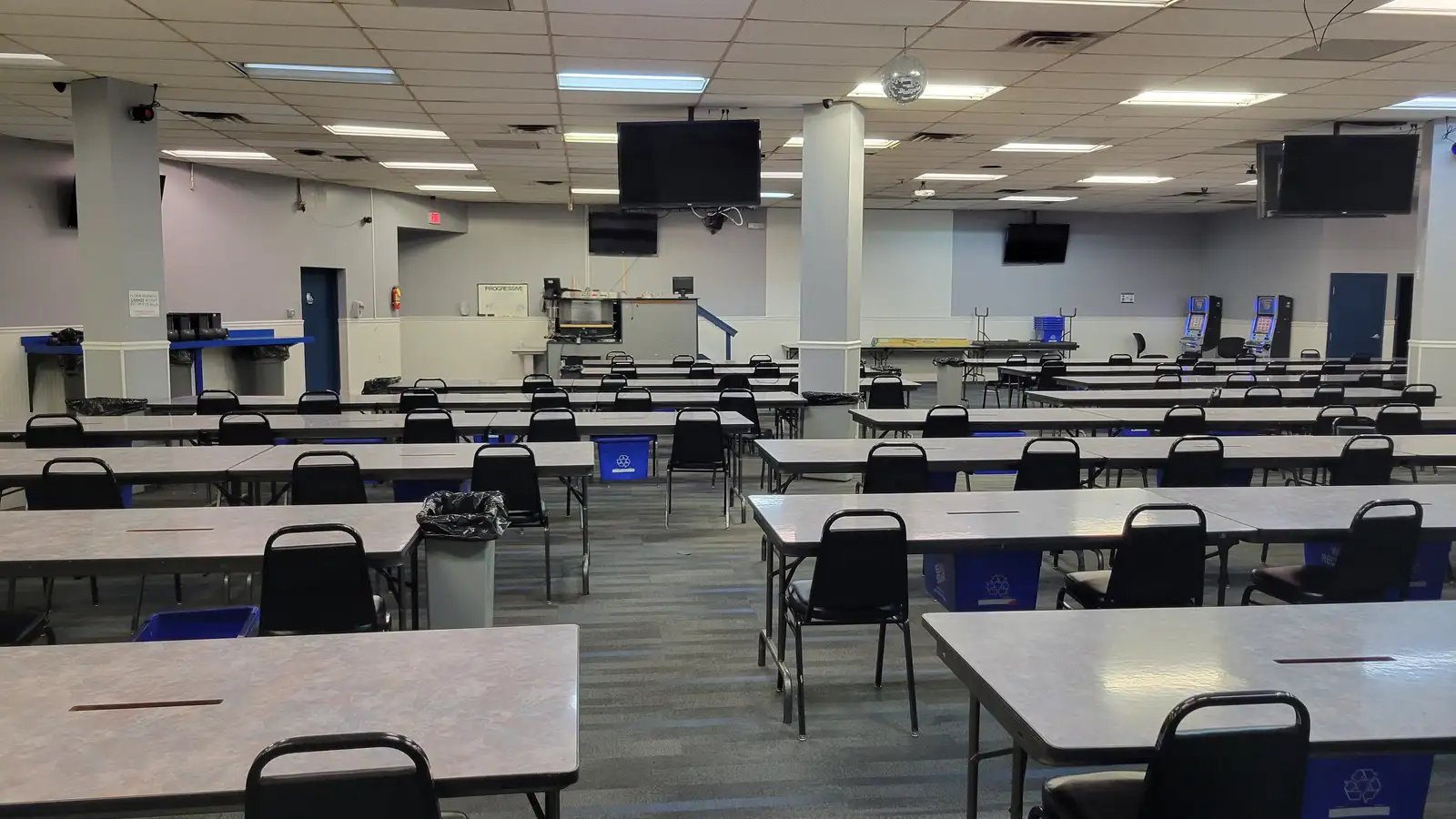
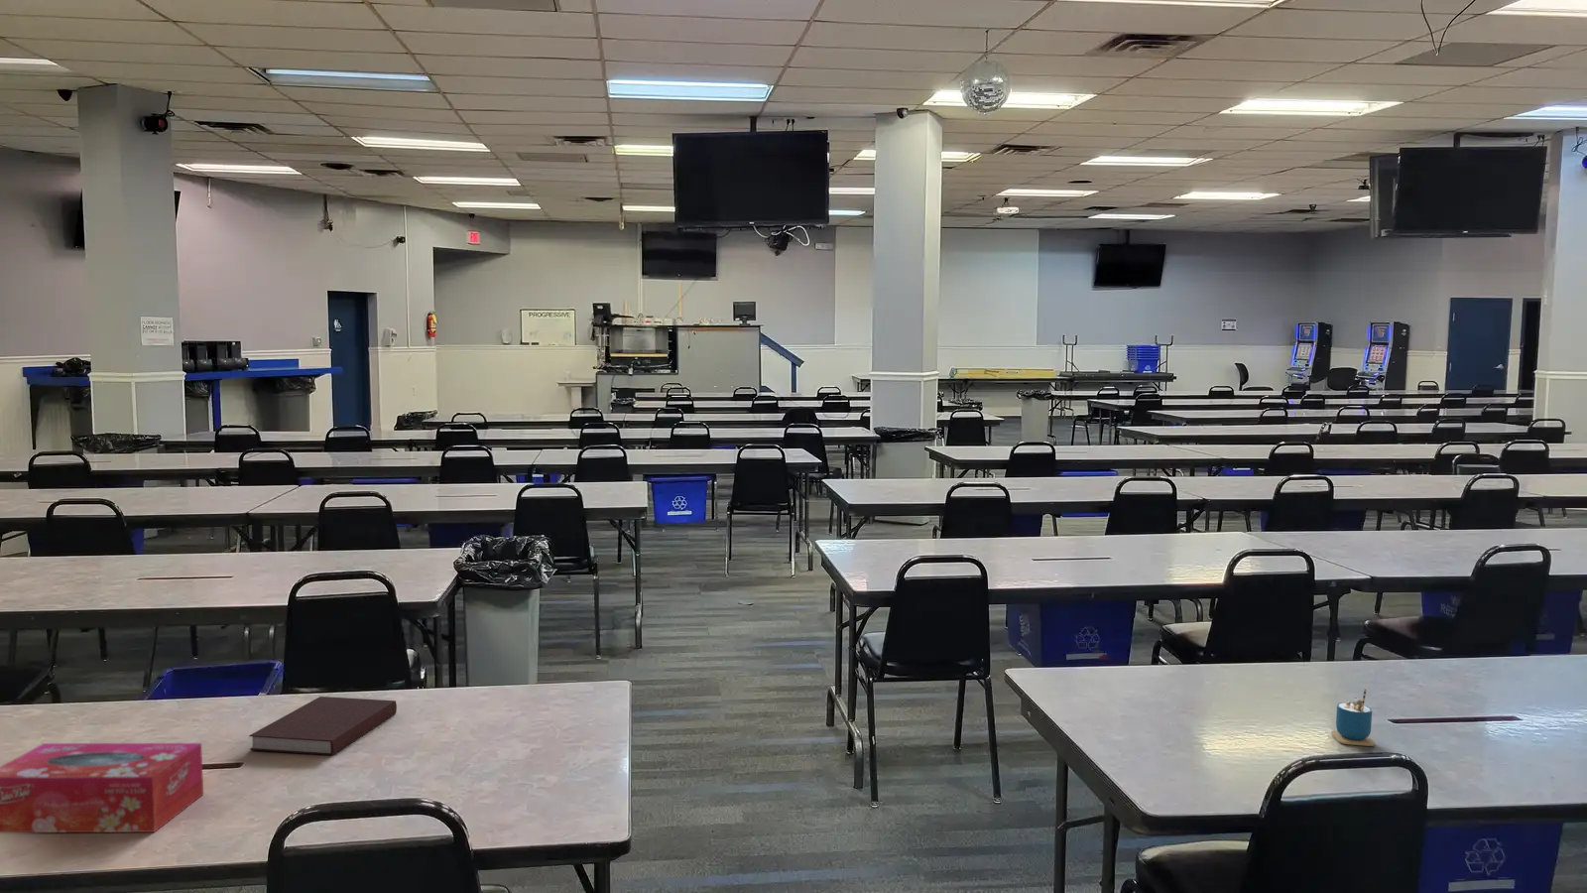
+ notebook (326, 723)
+ cup (1354, 711)
+ tissue box (97, 786)
